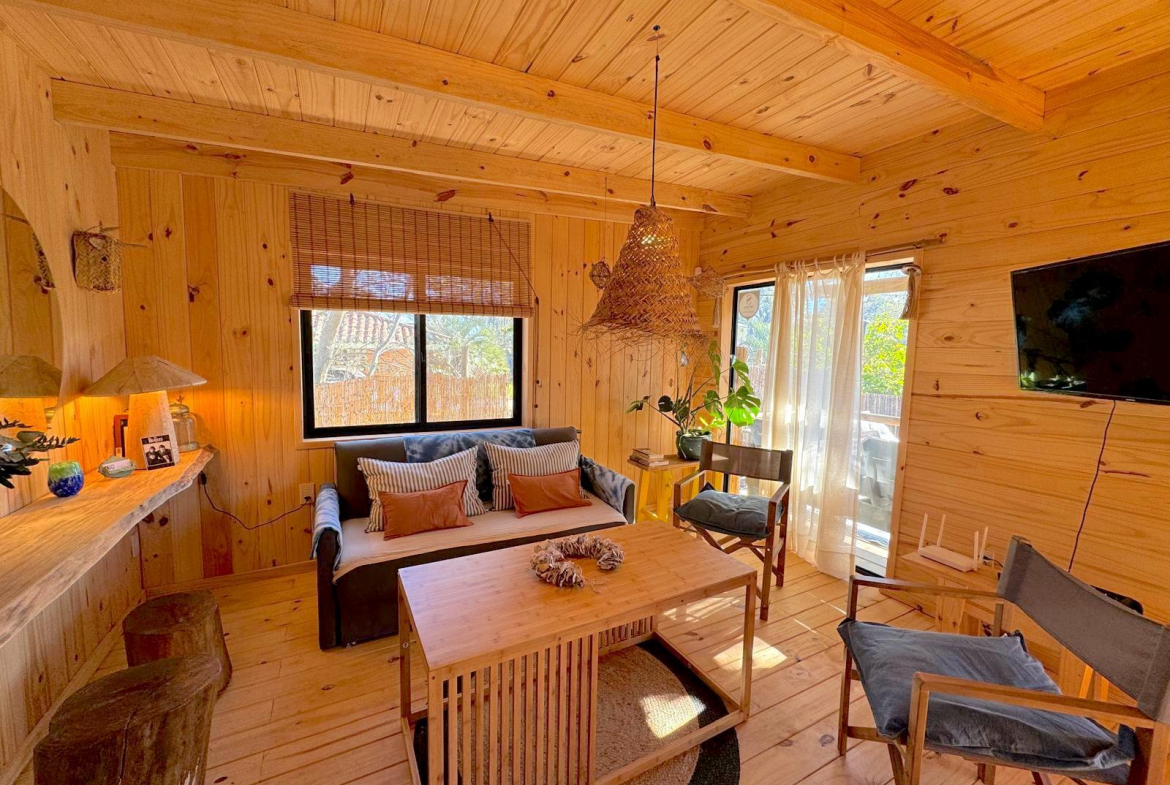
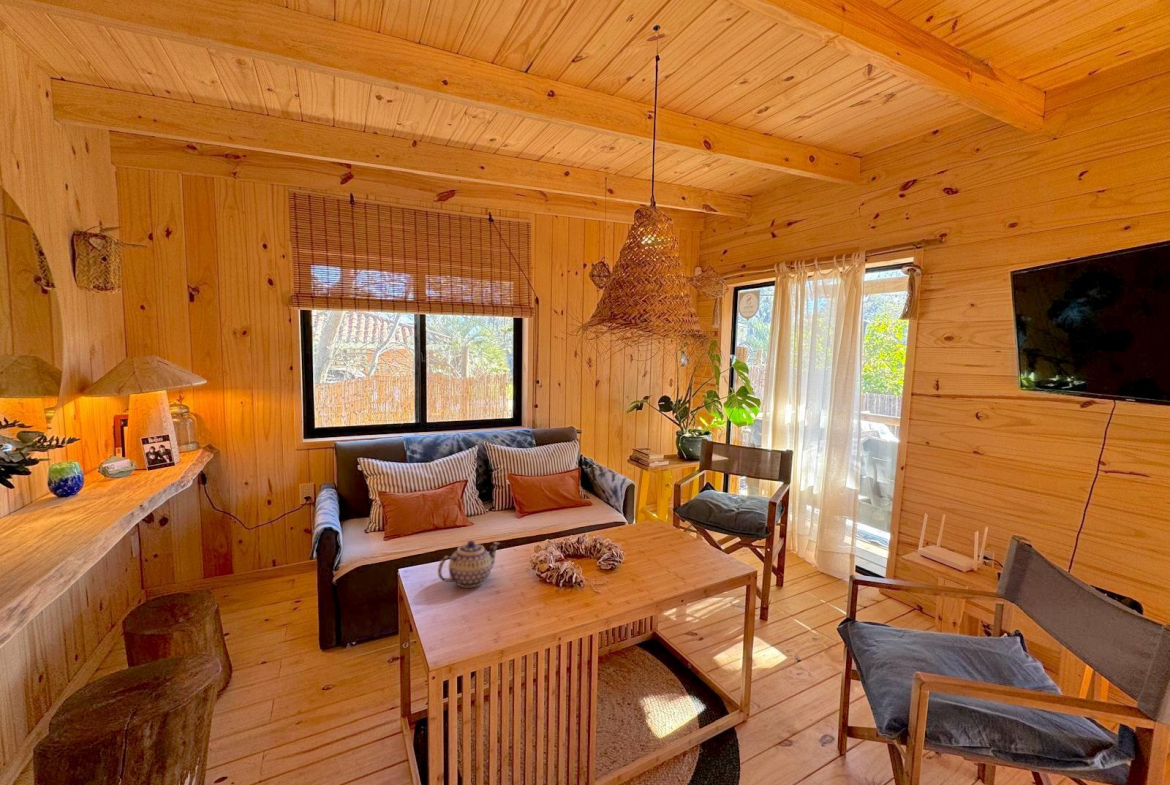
+ teapot (470, 561)
